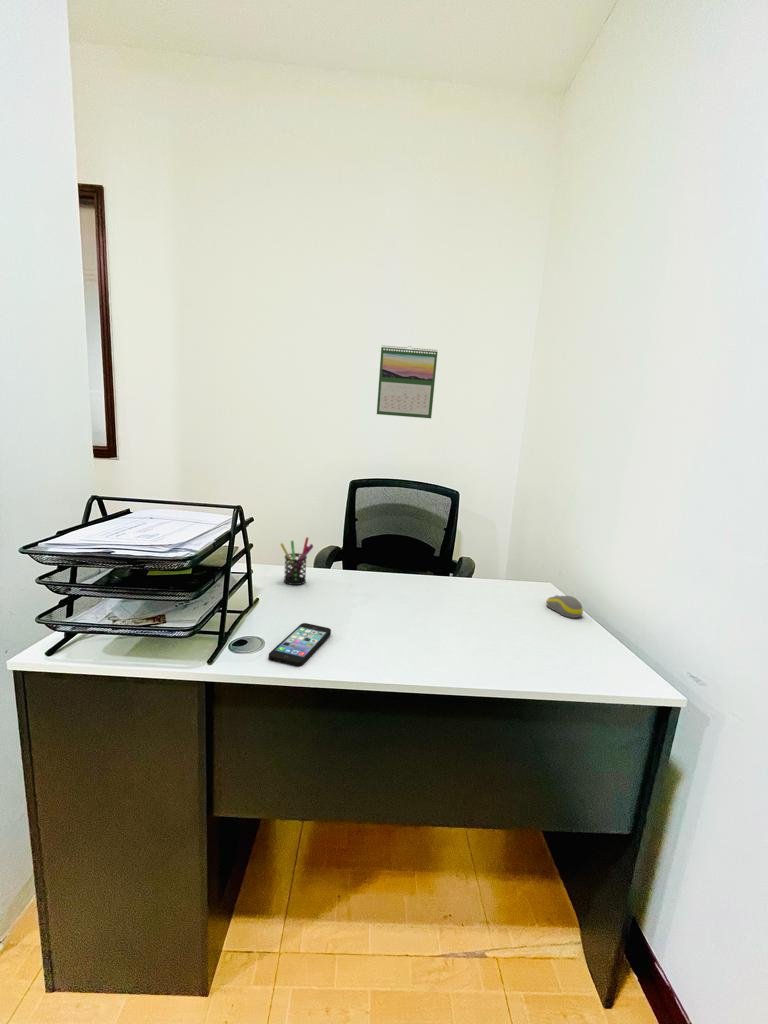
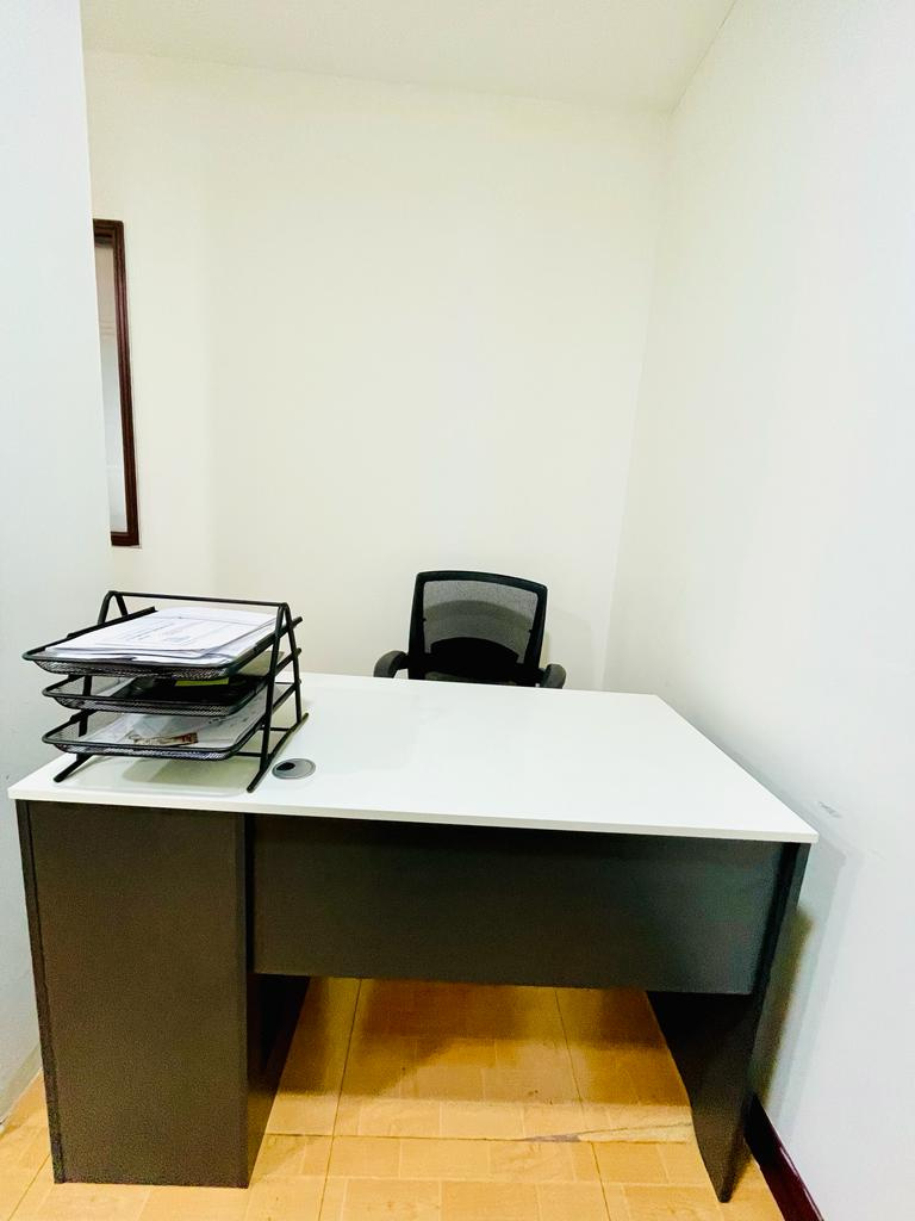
- calendar (406, 381)
- pen holder (296, 559)
- computer mouse (564, 603)
- smartphone (301, 642)
